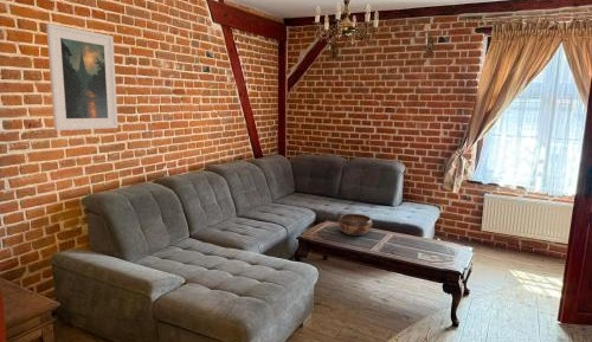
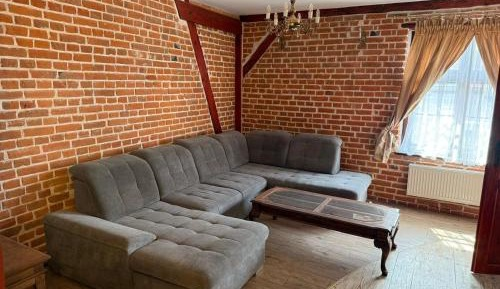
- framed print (85, 80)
- decorative bowl (354, 225)
